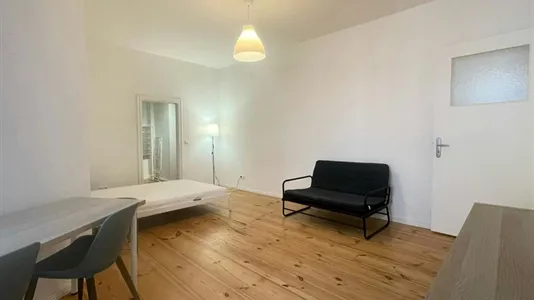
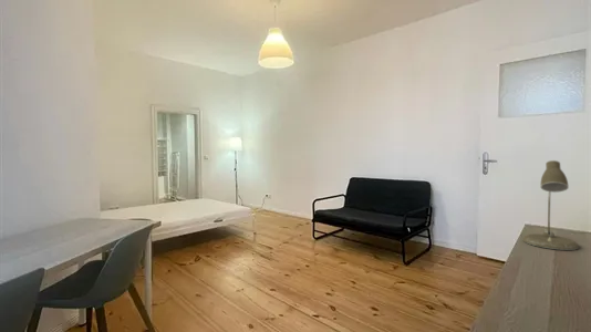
+ desk lamp (549, 203)
